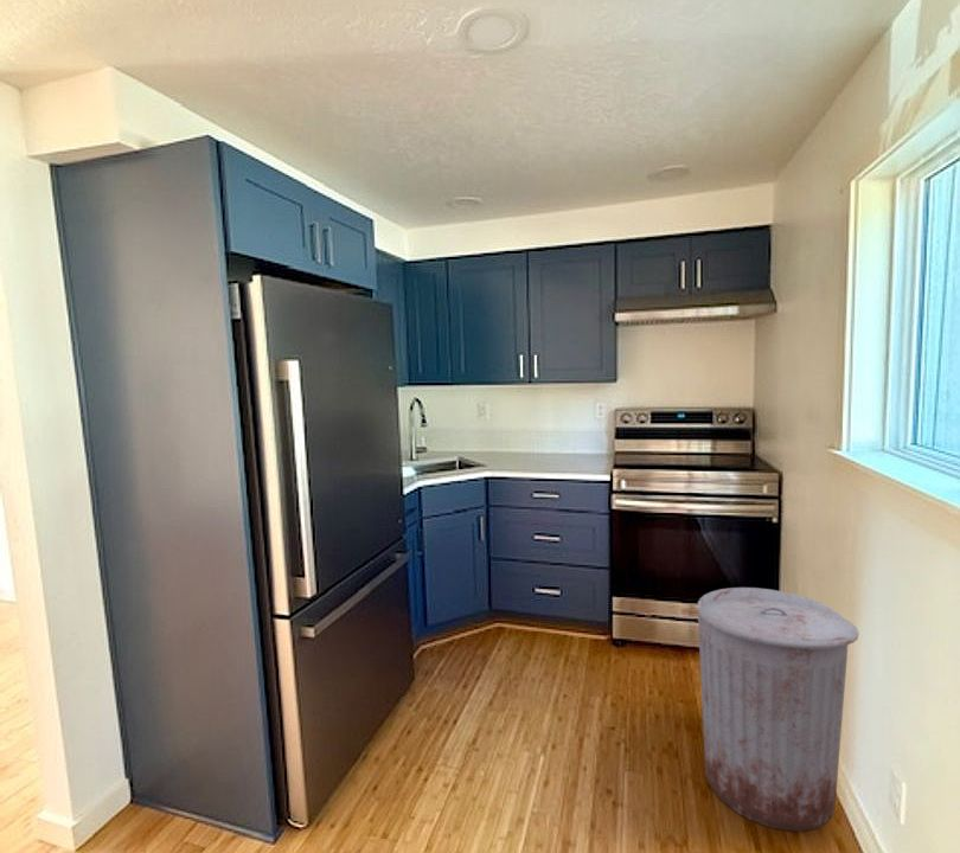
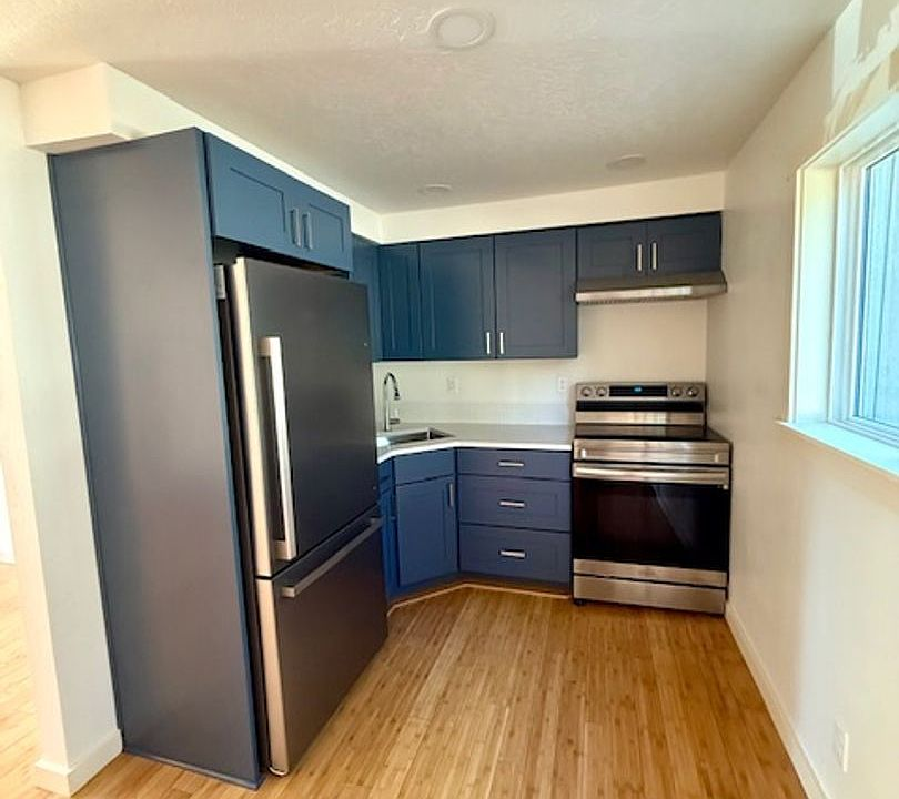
- trash can (770, 698)
